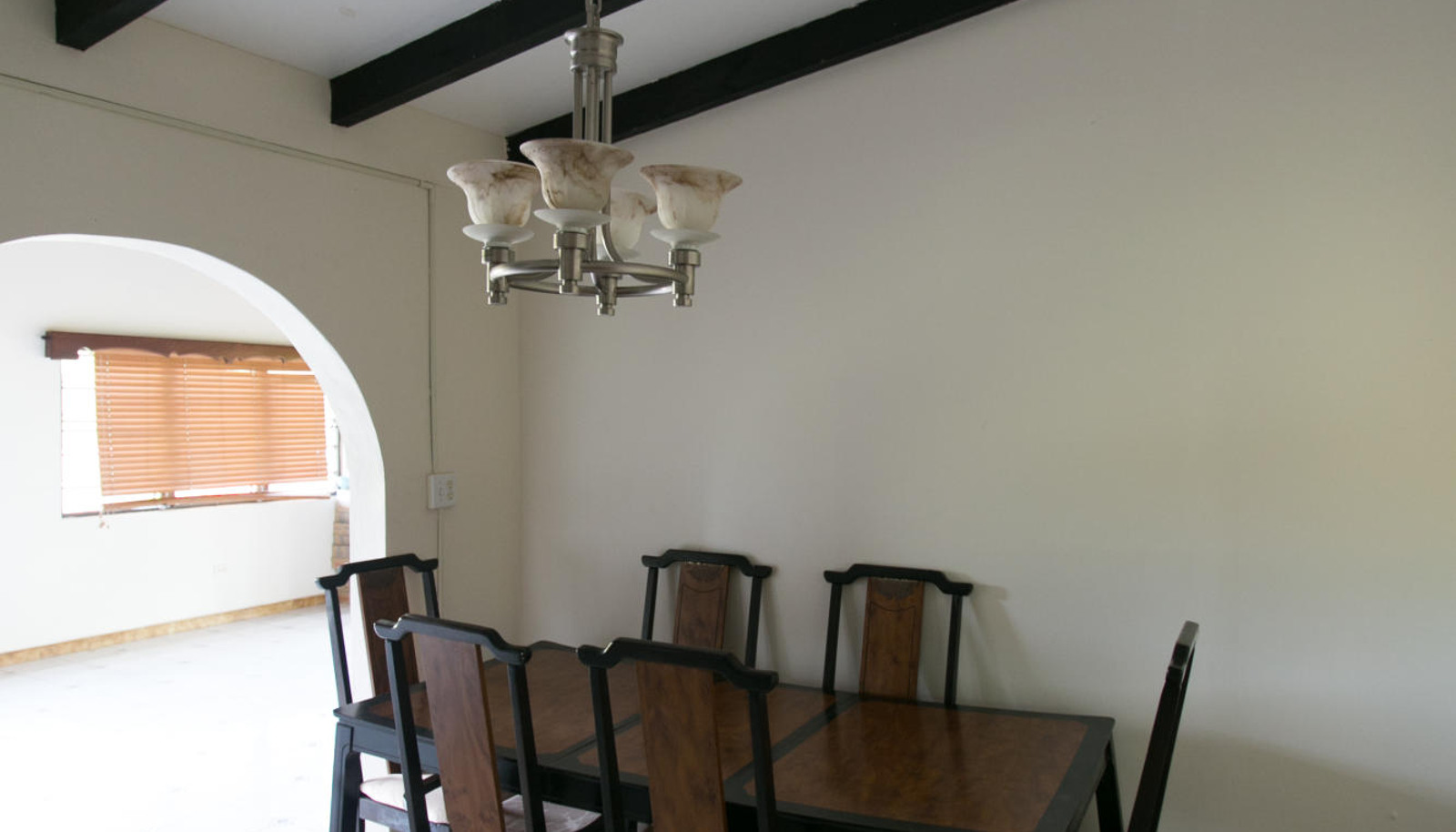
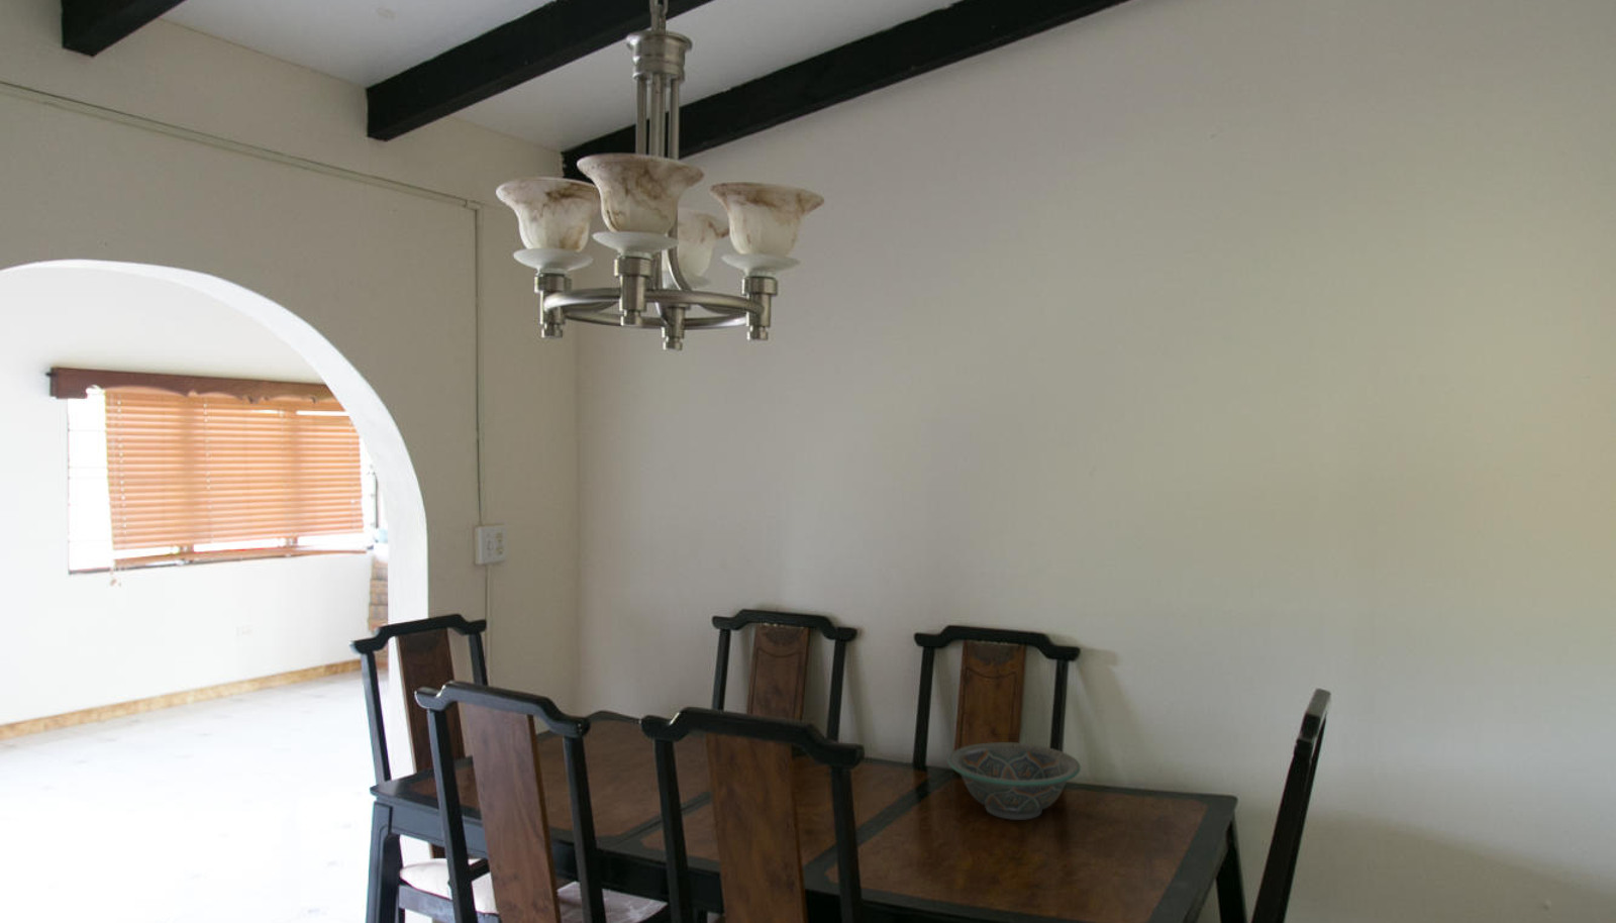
+ decorative bowl (1013, 784)
